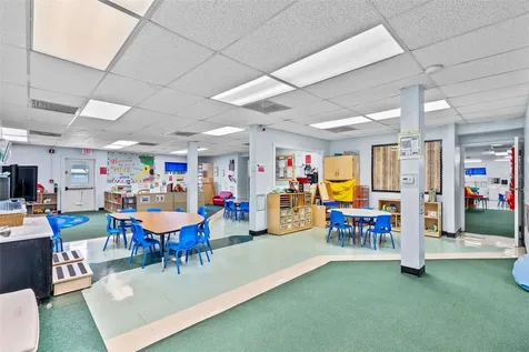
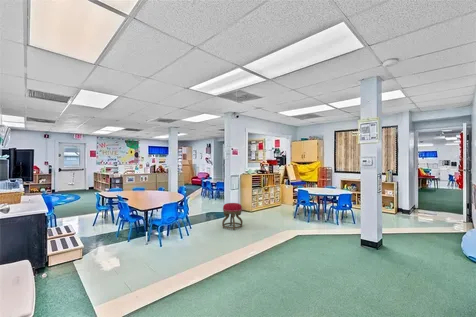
+ stool (232, 215)
